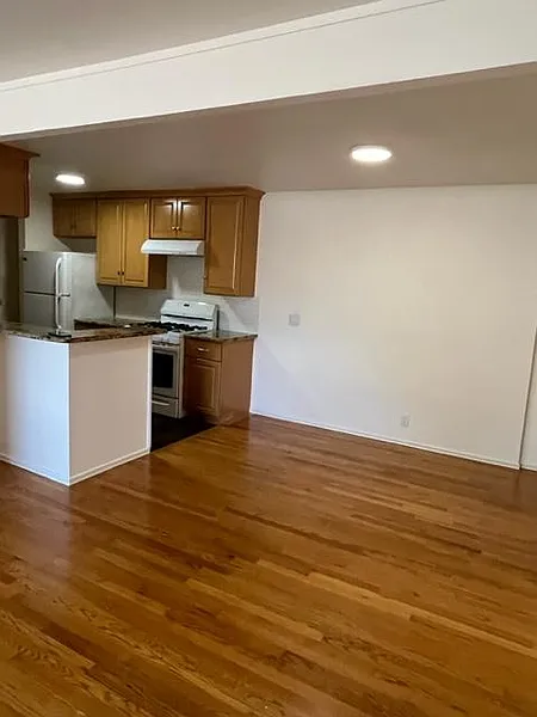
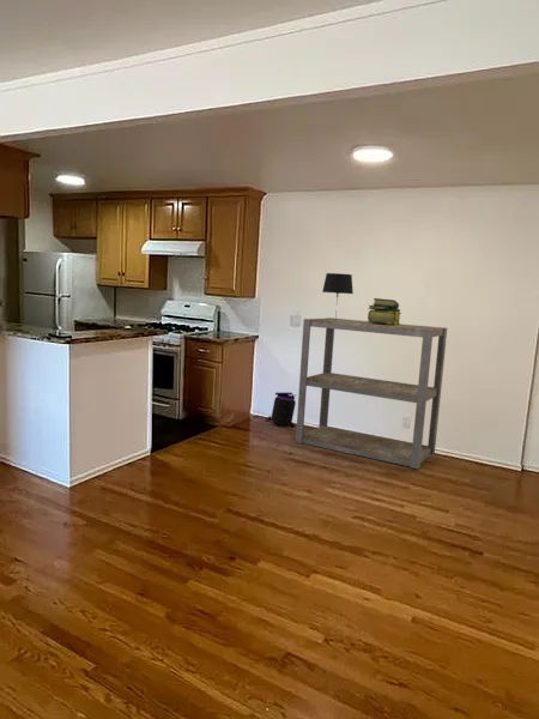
+ stack of books (384, 310)
+ trash can (281, 407)
+ table lamp (337, 297)
+ shelving unit (369, 386)
